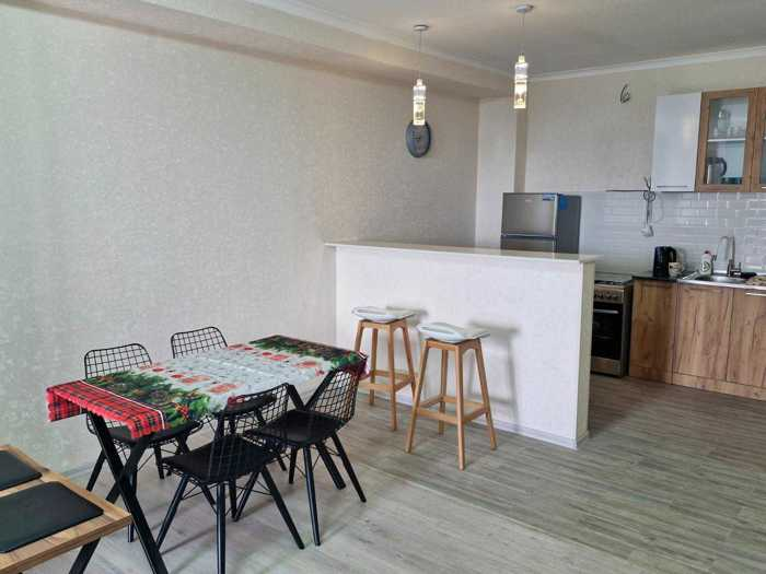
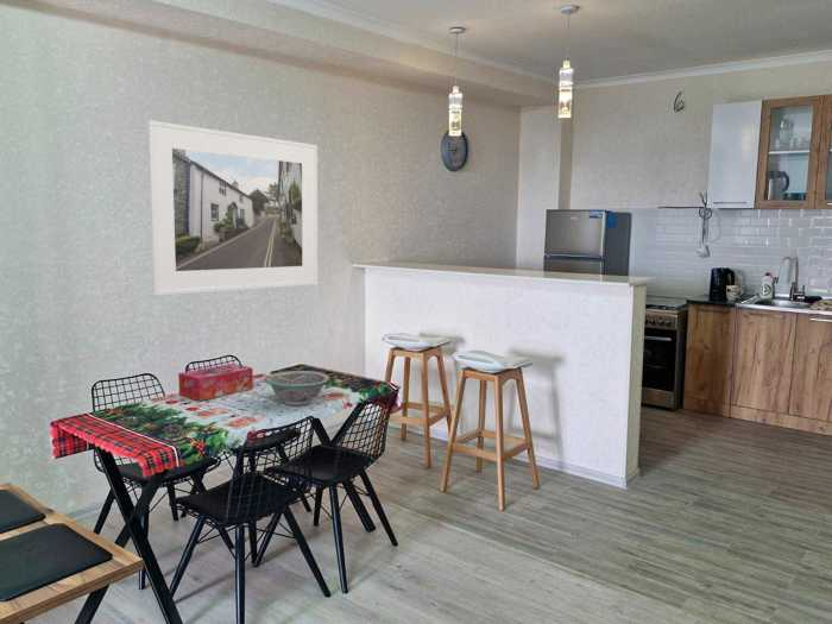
+ tissue box (216, 380)
+ bowl (297, 389)
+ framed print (242, 213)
